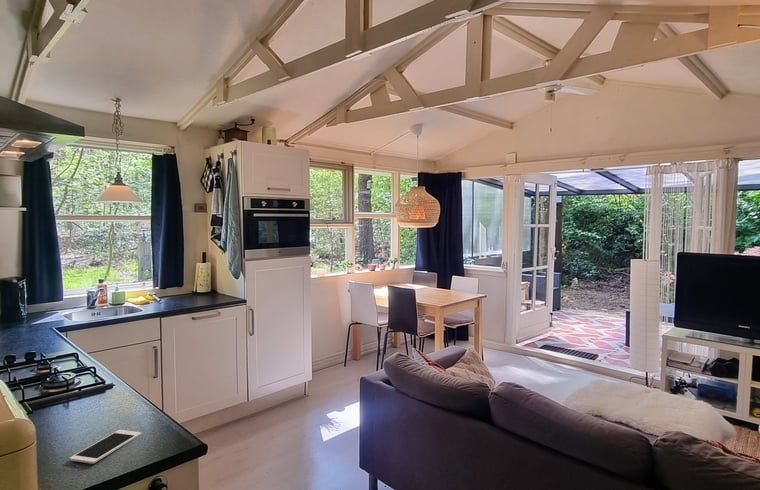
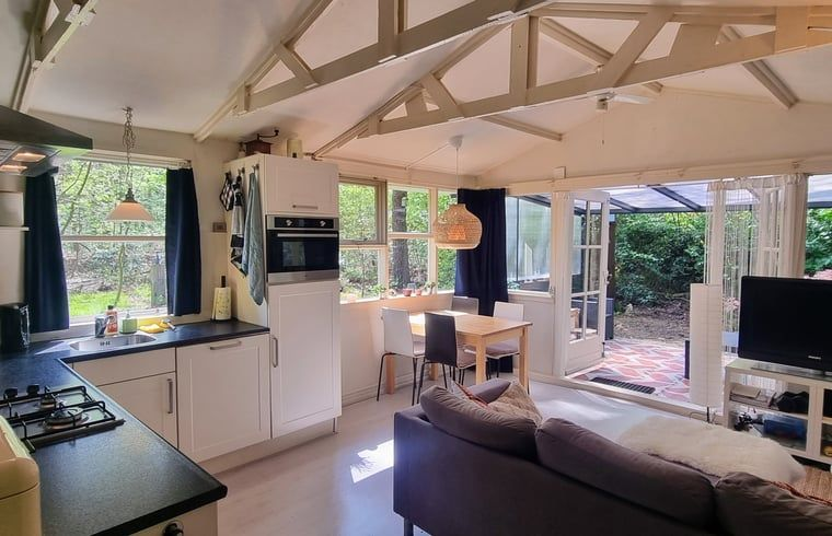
- cell phone (107, 445)
